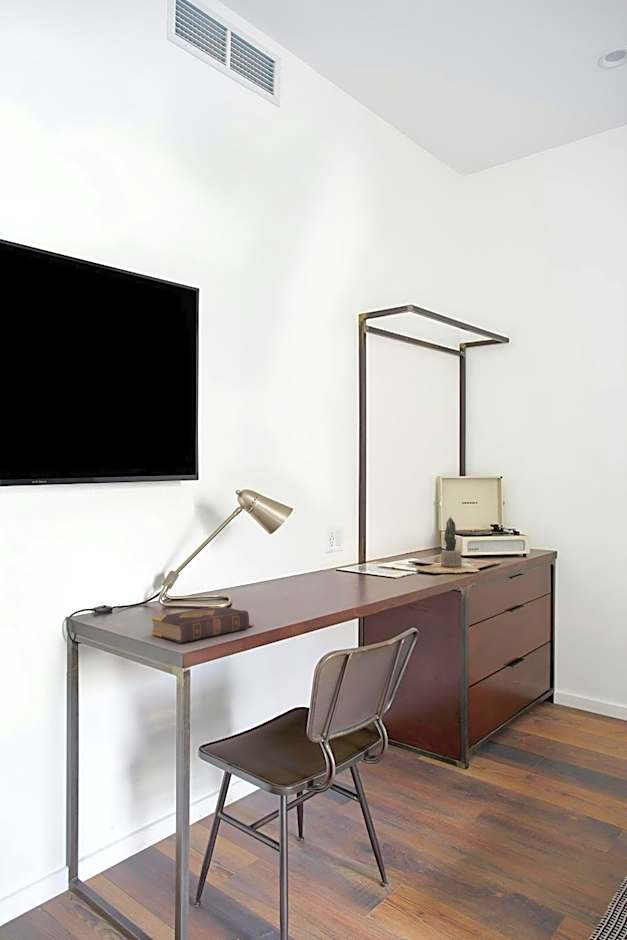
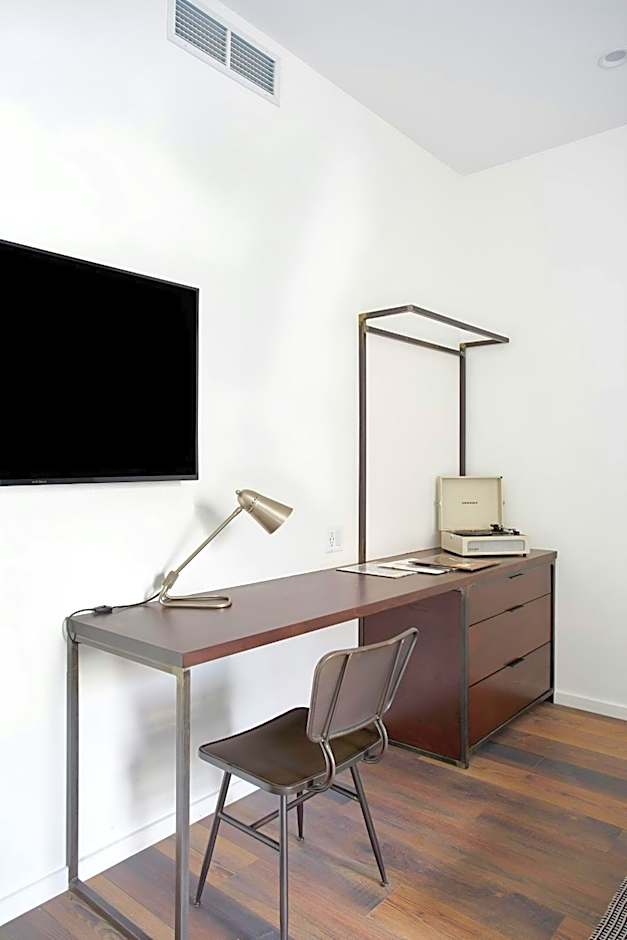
- potted cactus (446, 542)
- book (206, 621)
